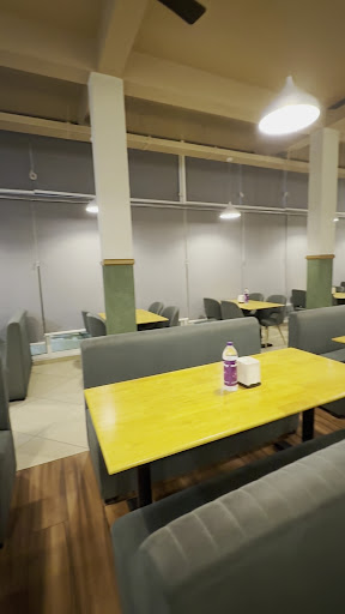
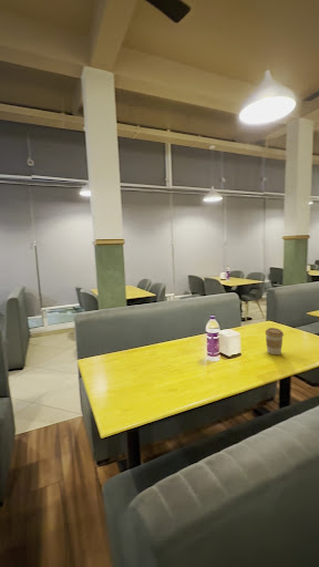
+ coffee cup (274, 340)
